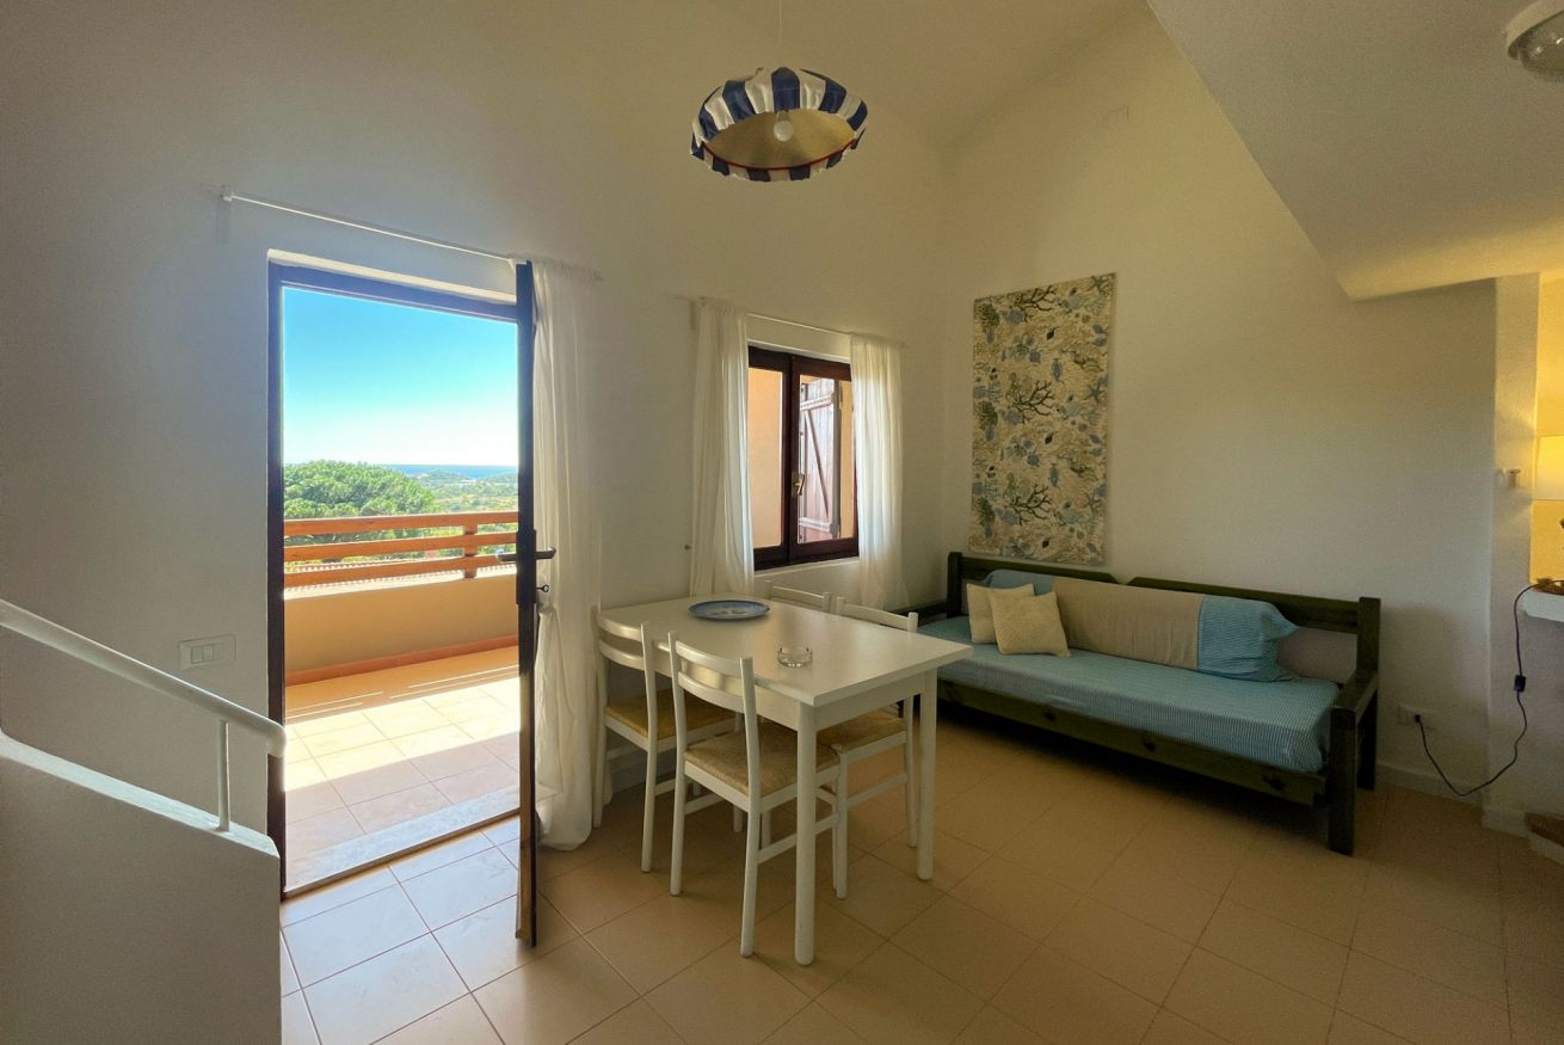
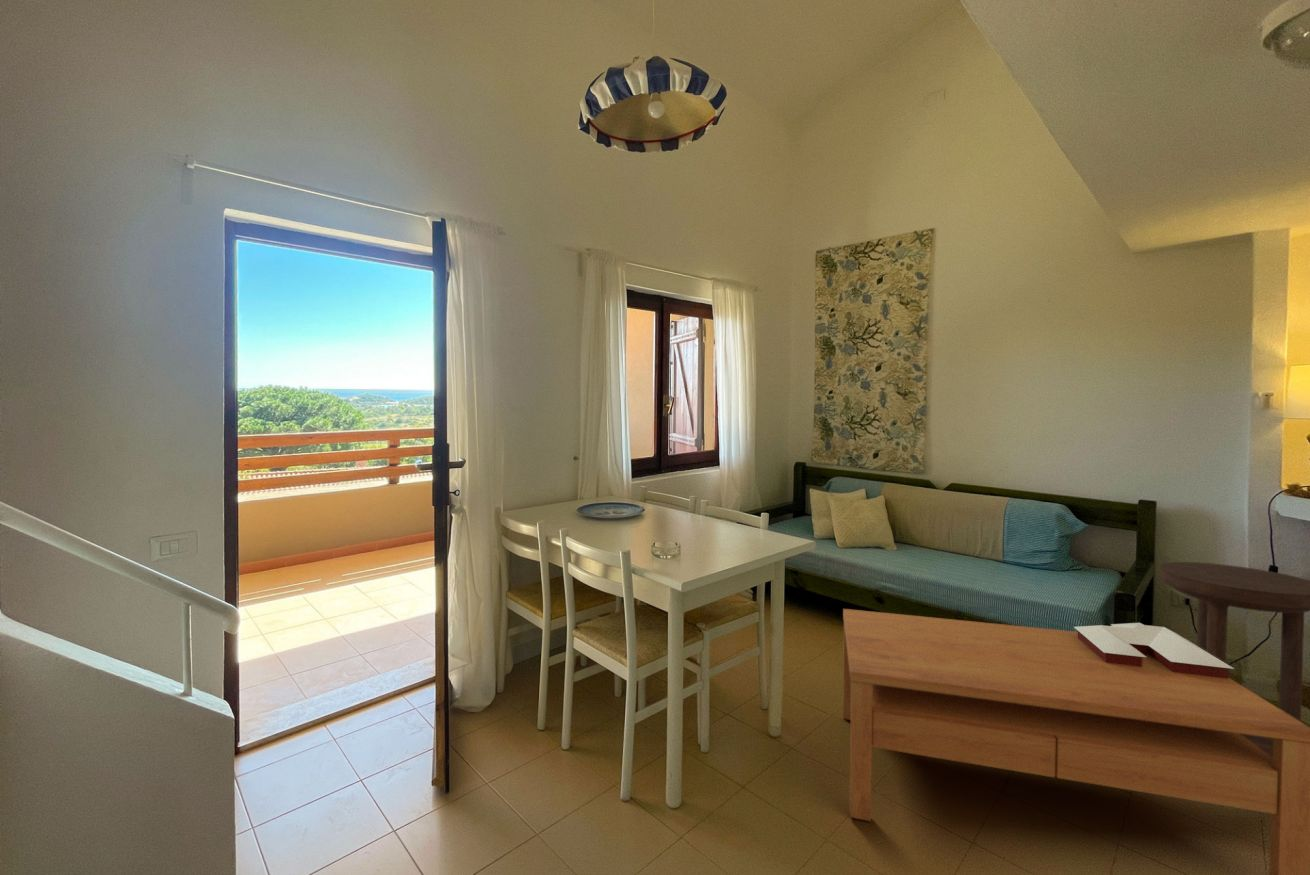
+ side table (1225, 659)
+ coffee table (1019, 723)
+ books (1140, 640)
